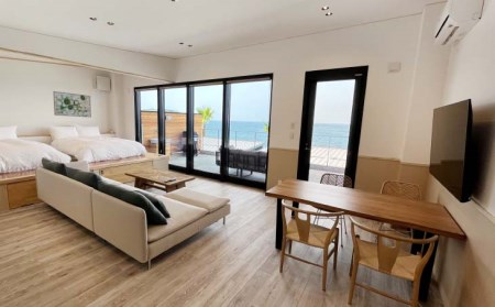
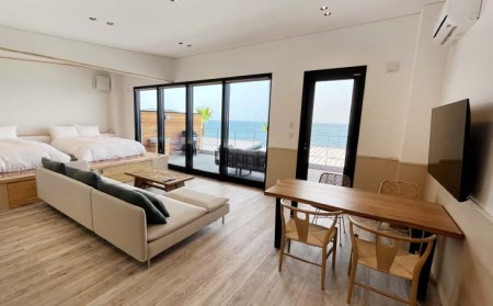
- wall art (73, 105)
